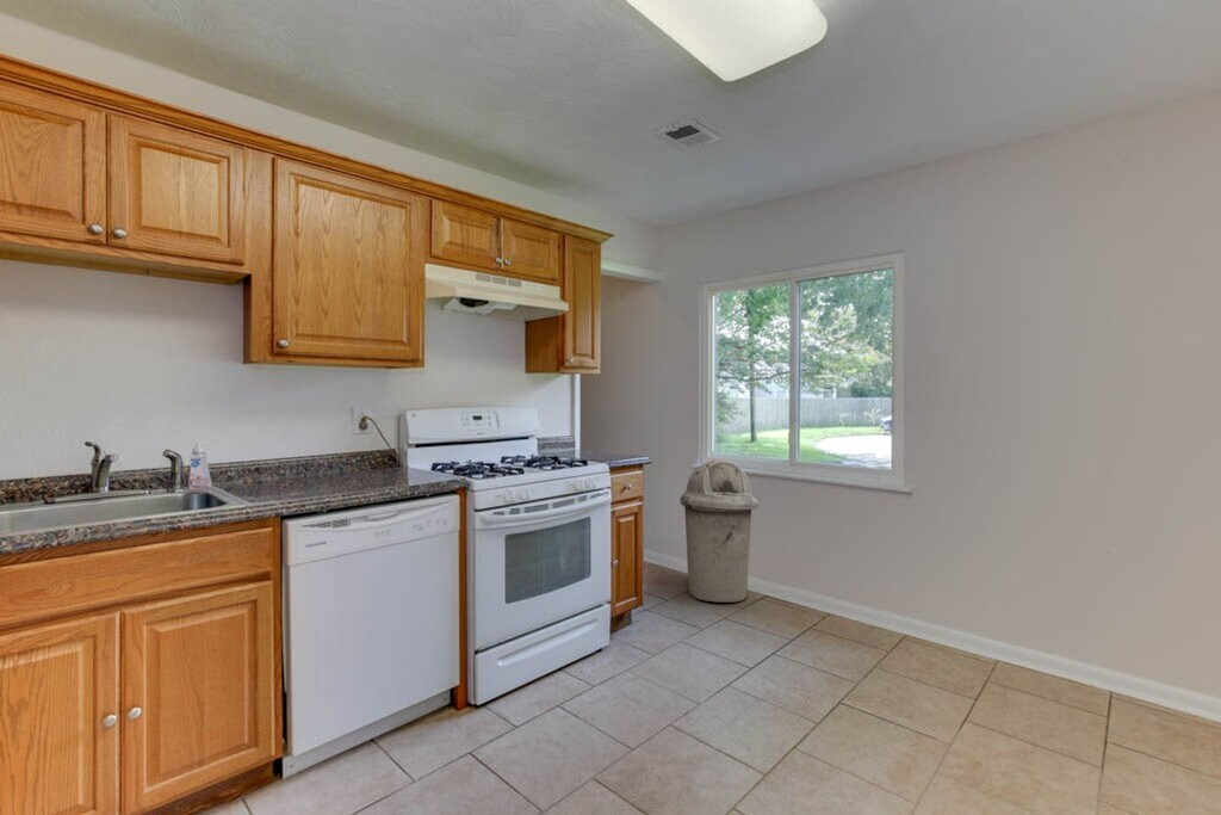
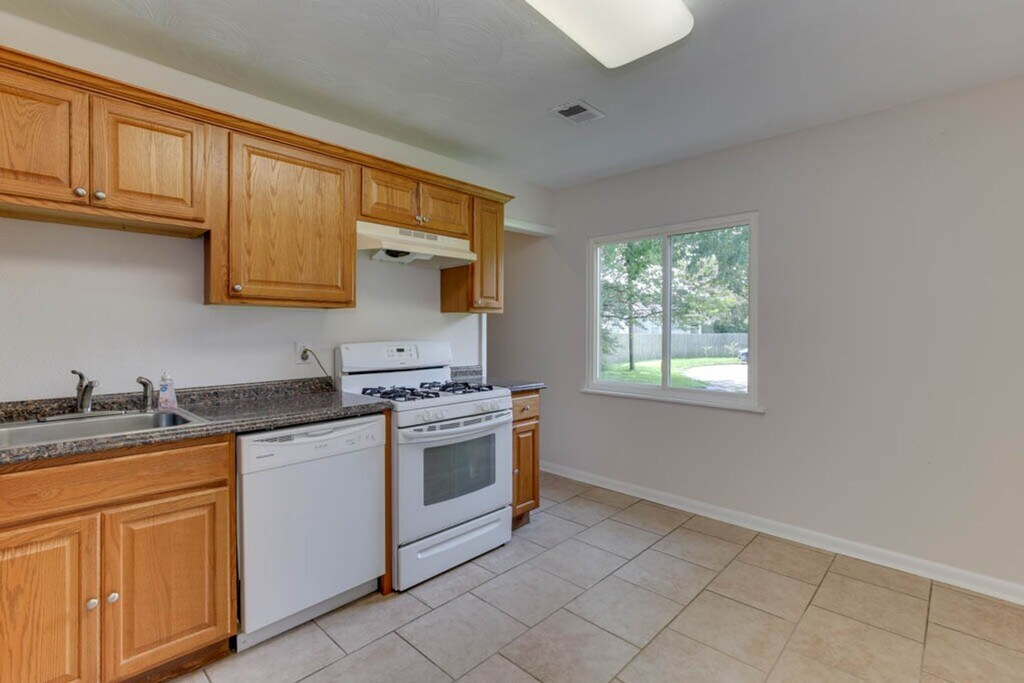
- trash can (718, 525)
